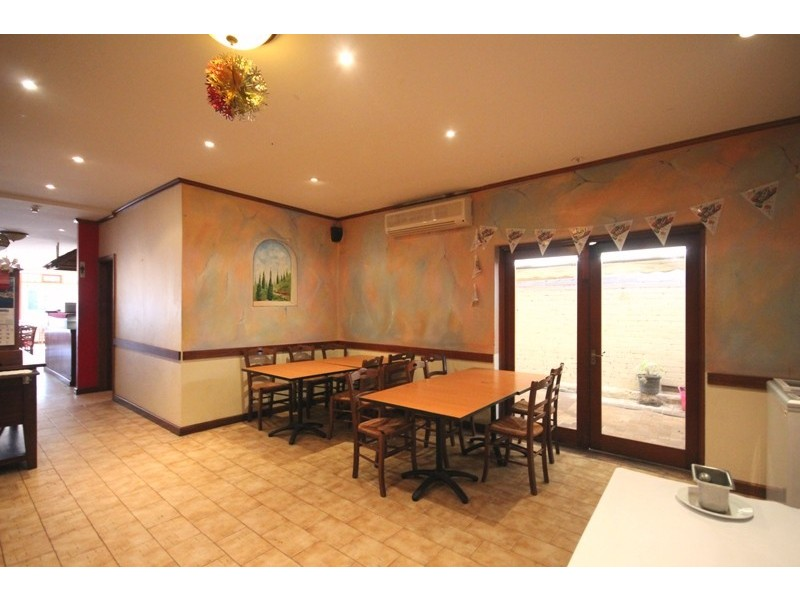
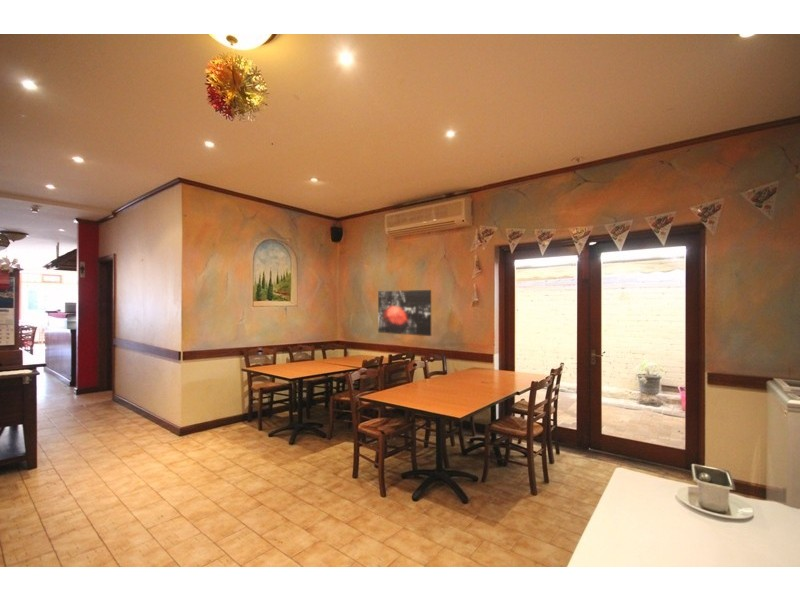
+ wall art (403, 312)
